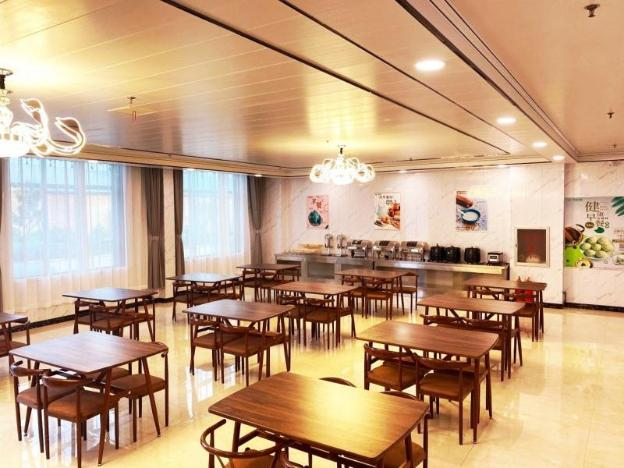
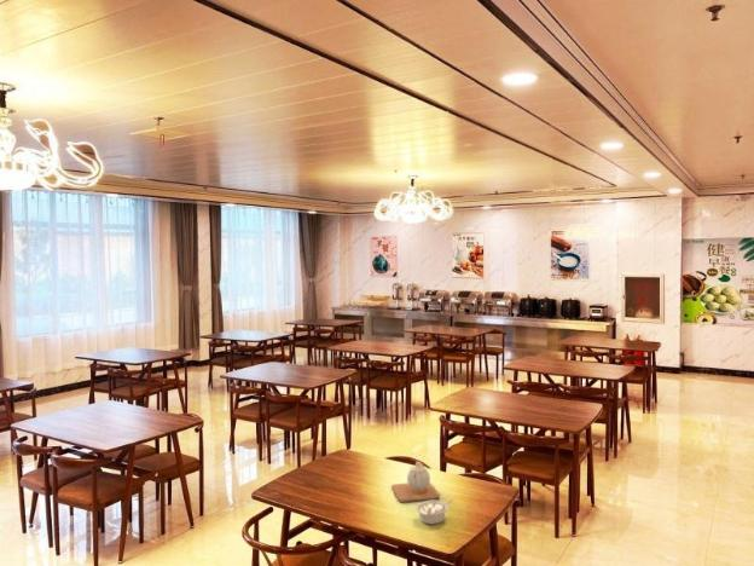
+ teapot (414, 477)
+ legume (433, 510)
